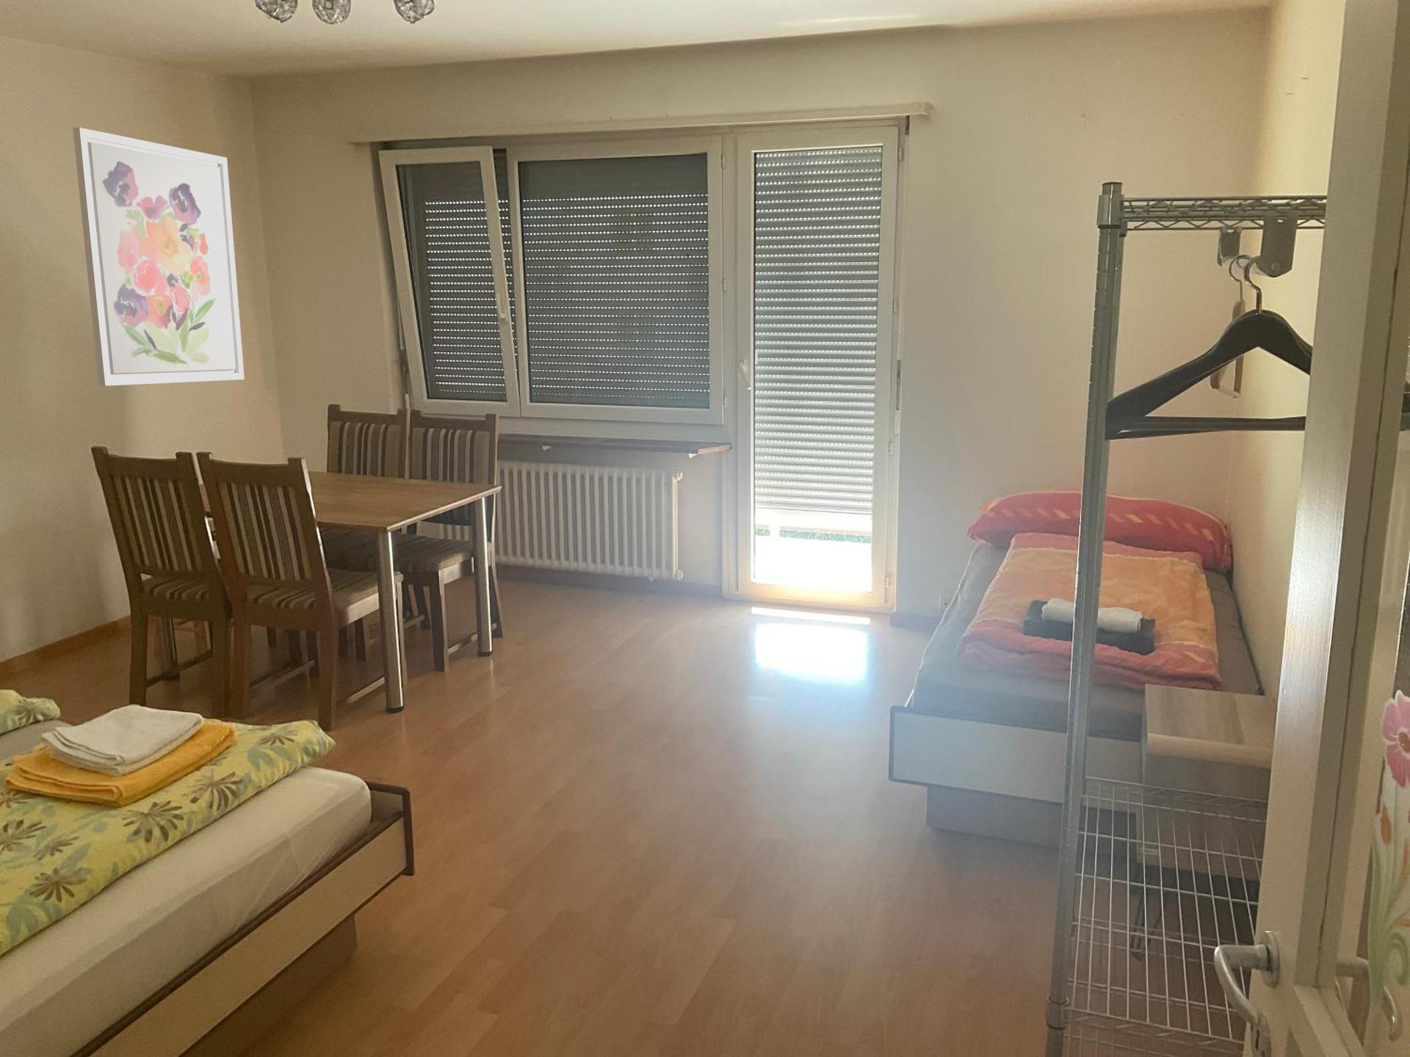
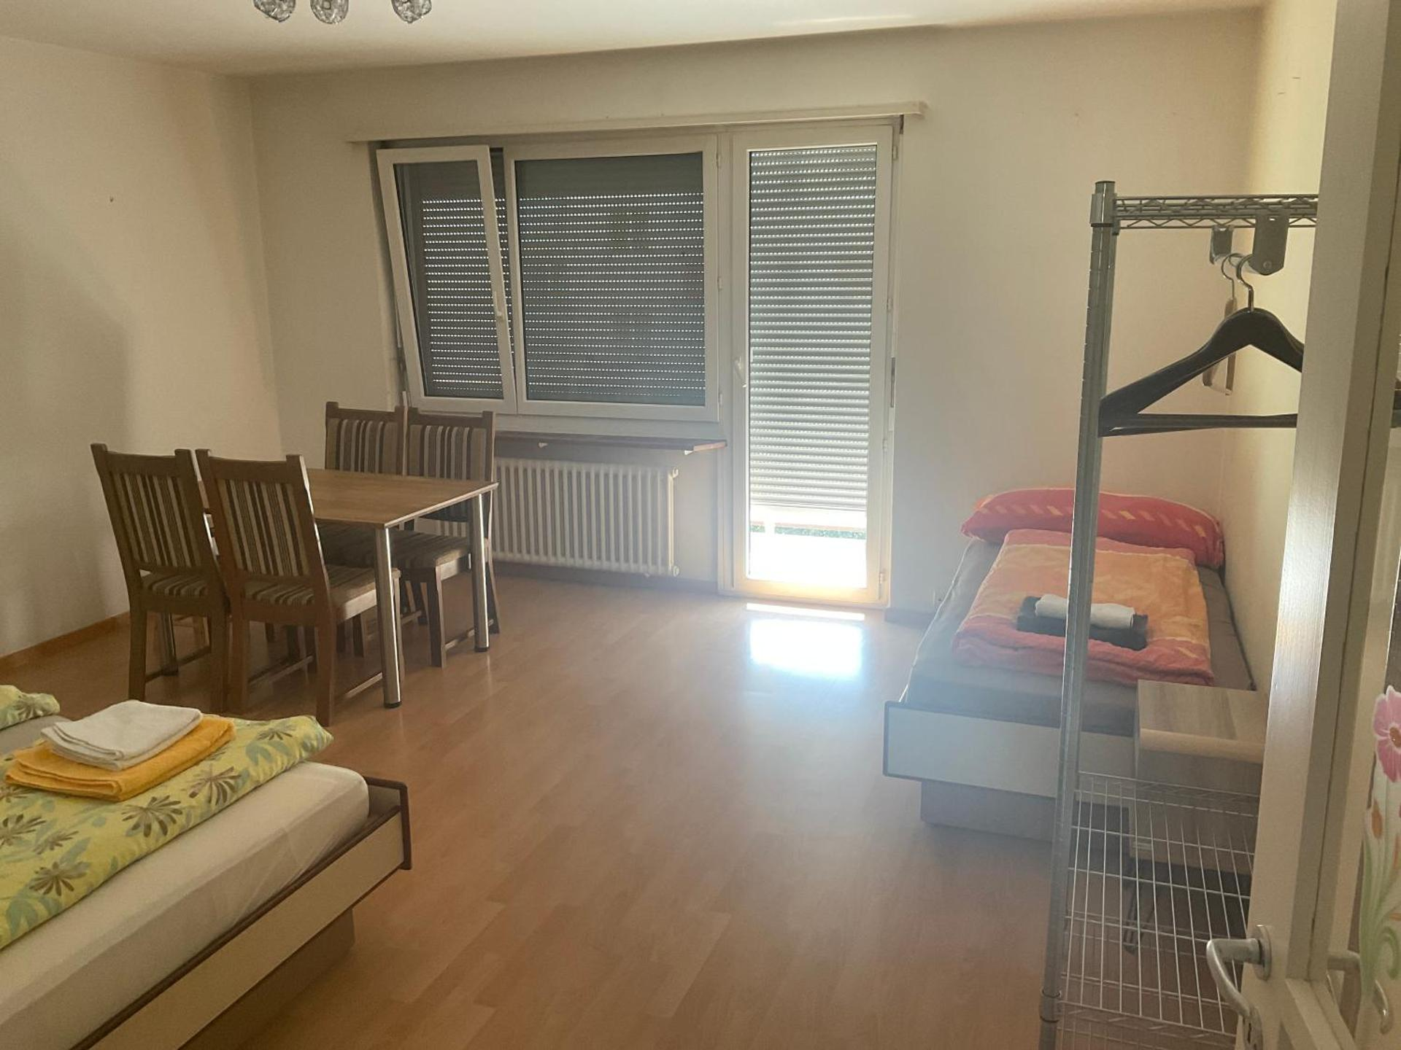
- wall art (165, 265)
